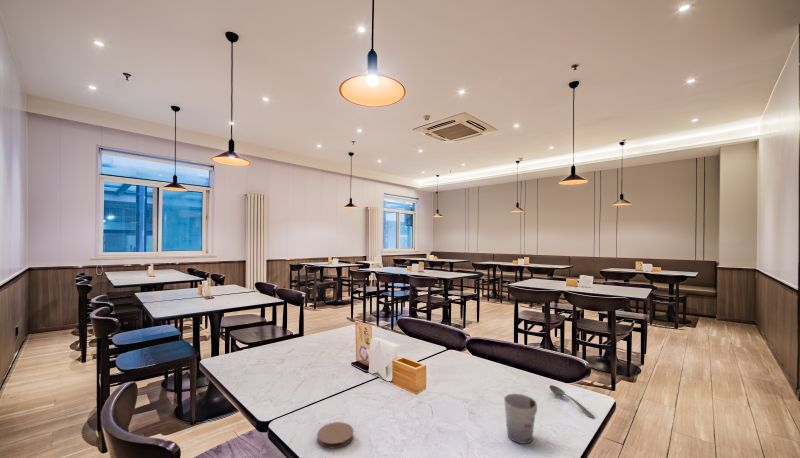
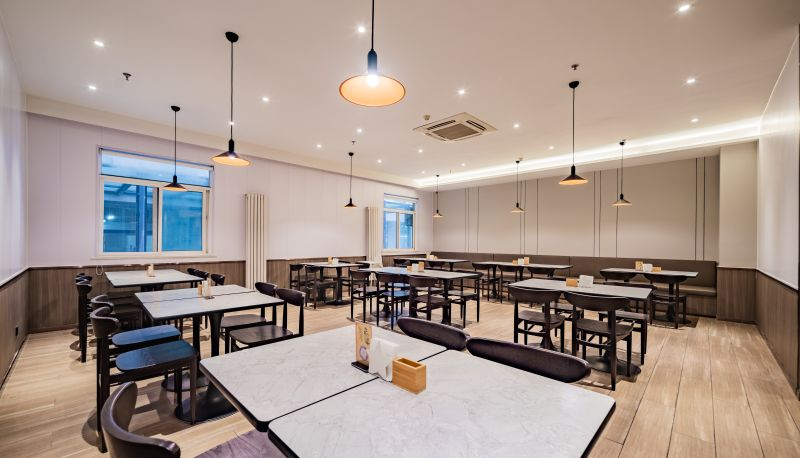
- soupspoon (571, 399)
- cup (523, 417)
- coaster (335, 434)
